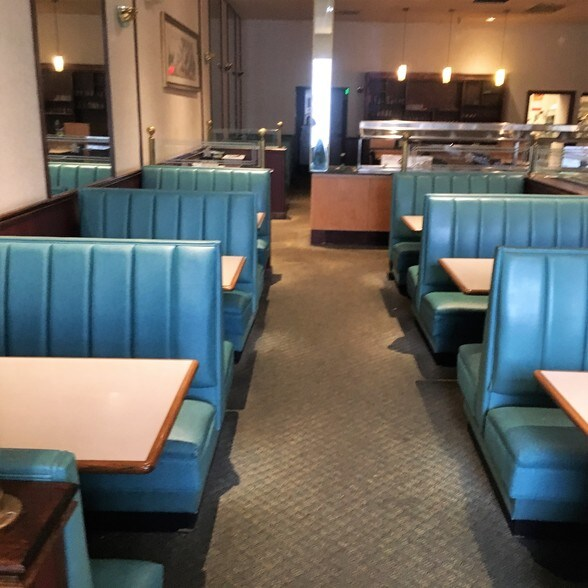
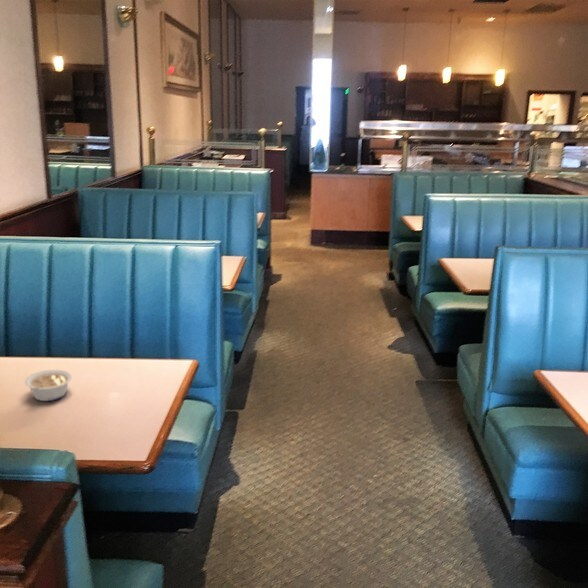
+ legume (49, 385)
